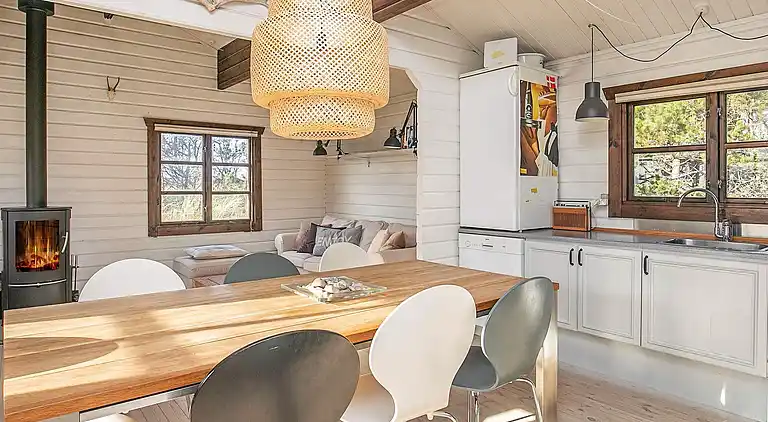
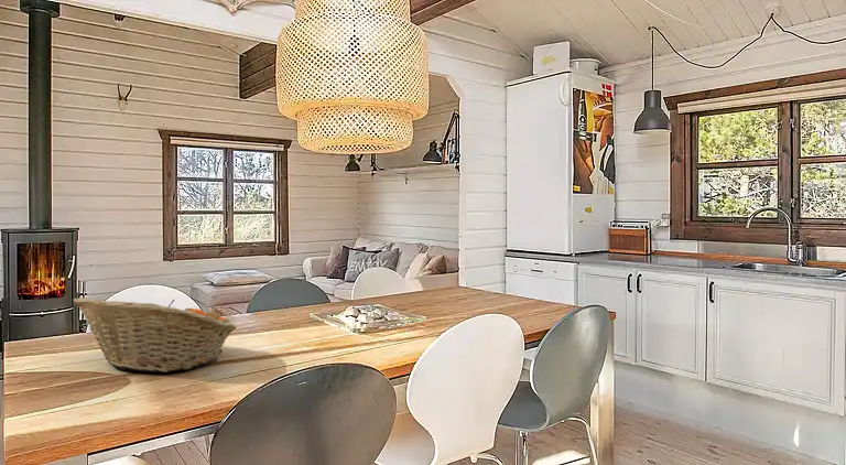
+ fruit basket (156, 327)
